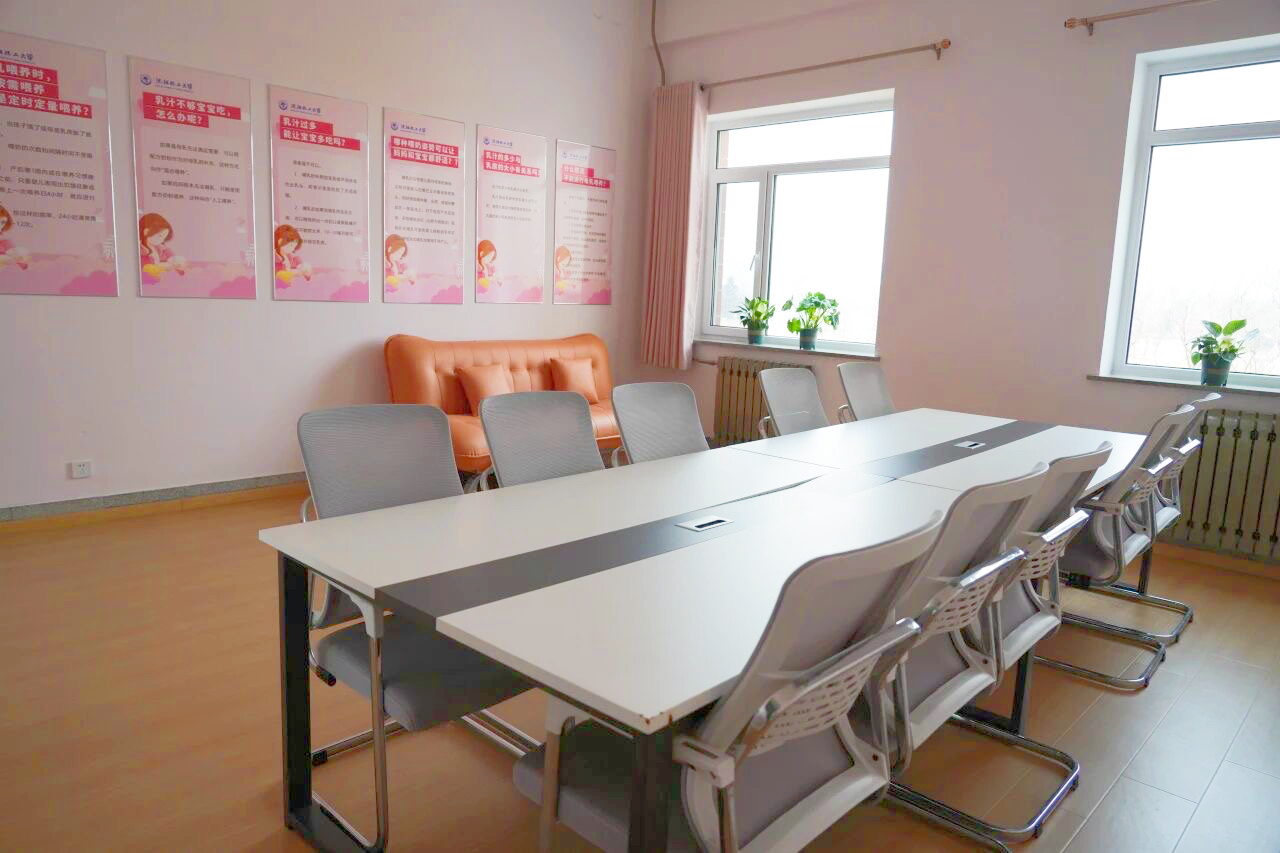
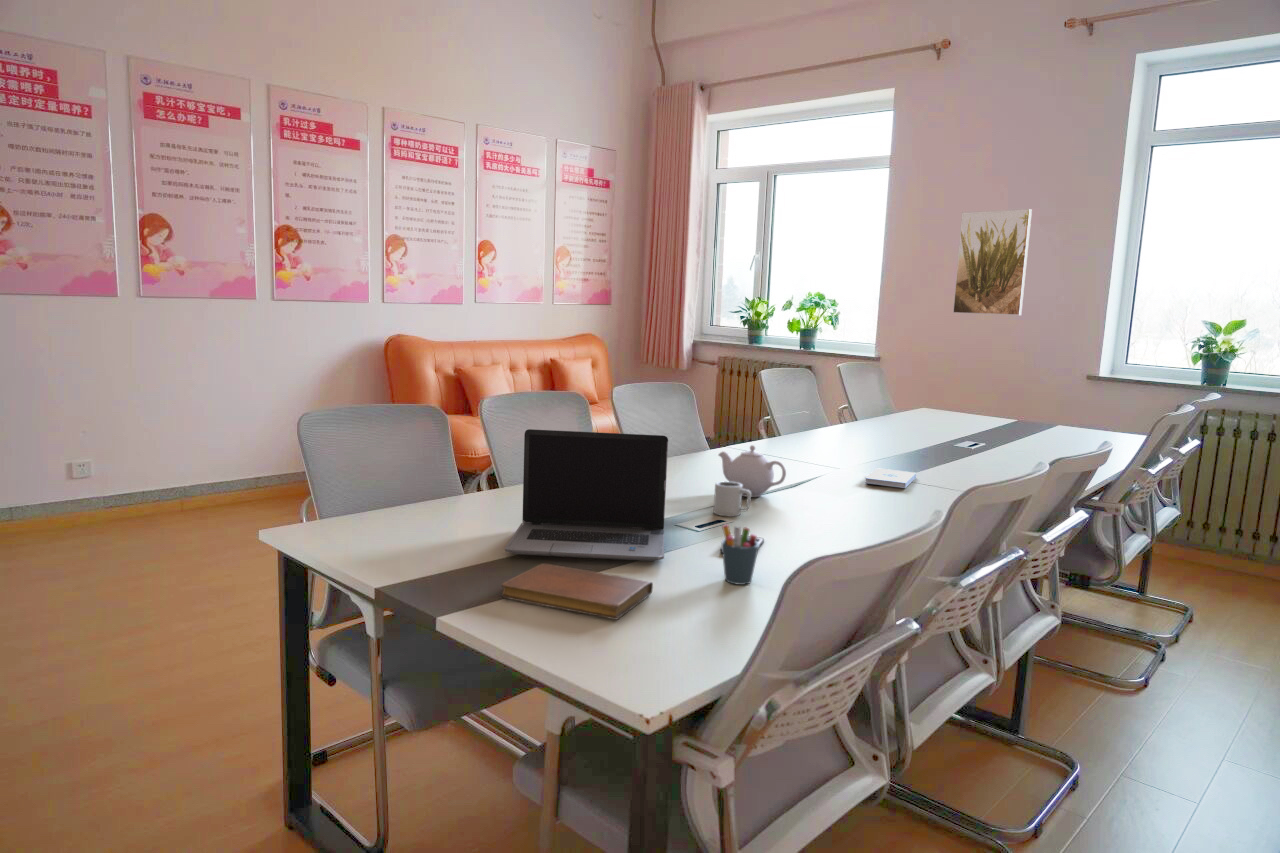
+ teapot (751, 469)
+ pen holder (739, 551)
+ cup (732, 499)
+ laptop computer (590, 493)
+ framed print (991, 263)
+ cell phone (748, 538)
+ notepad (890, 477)
+ notebook (577, 588)
